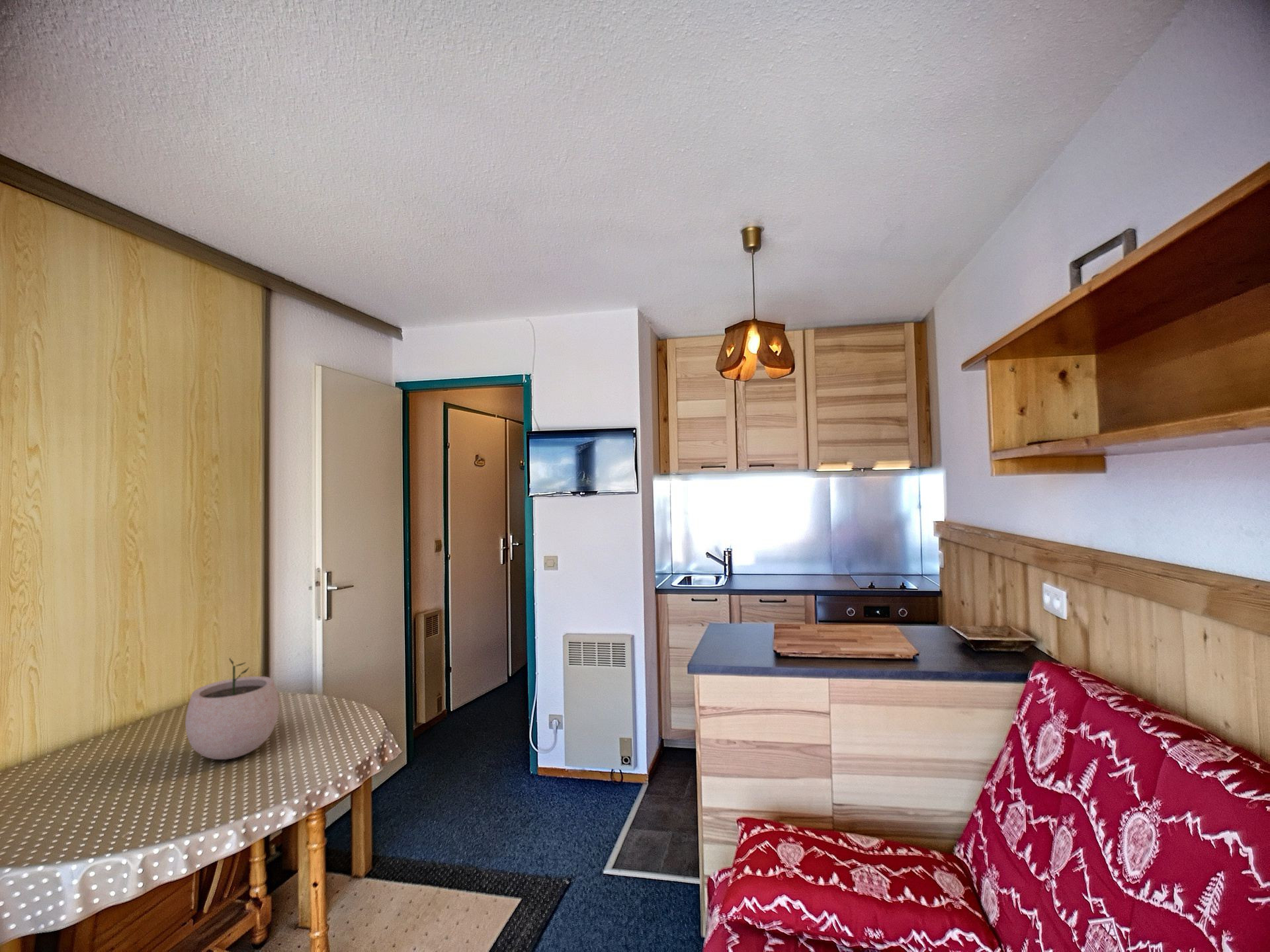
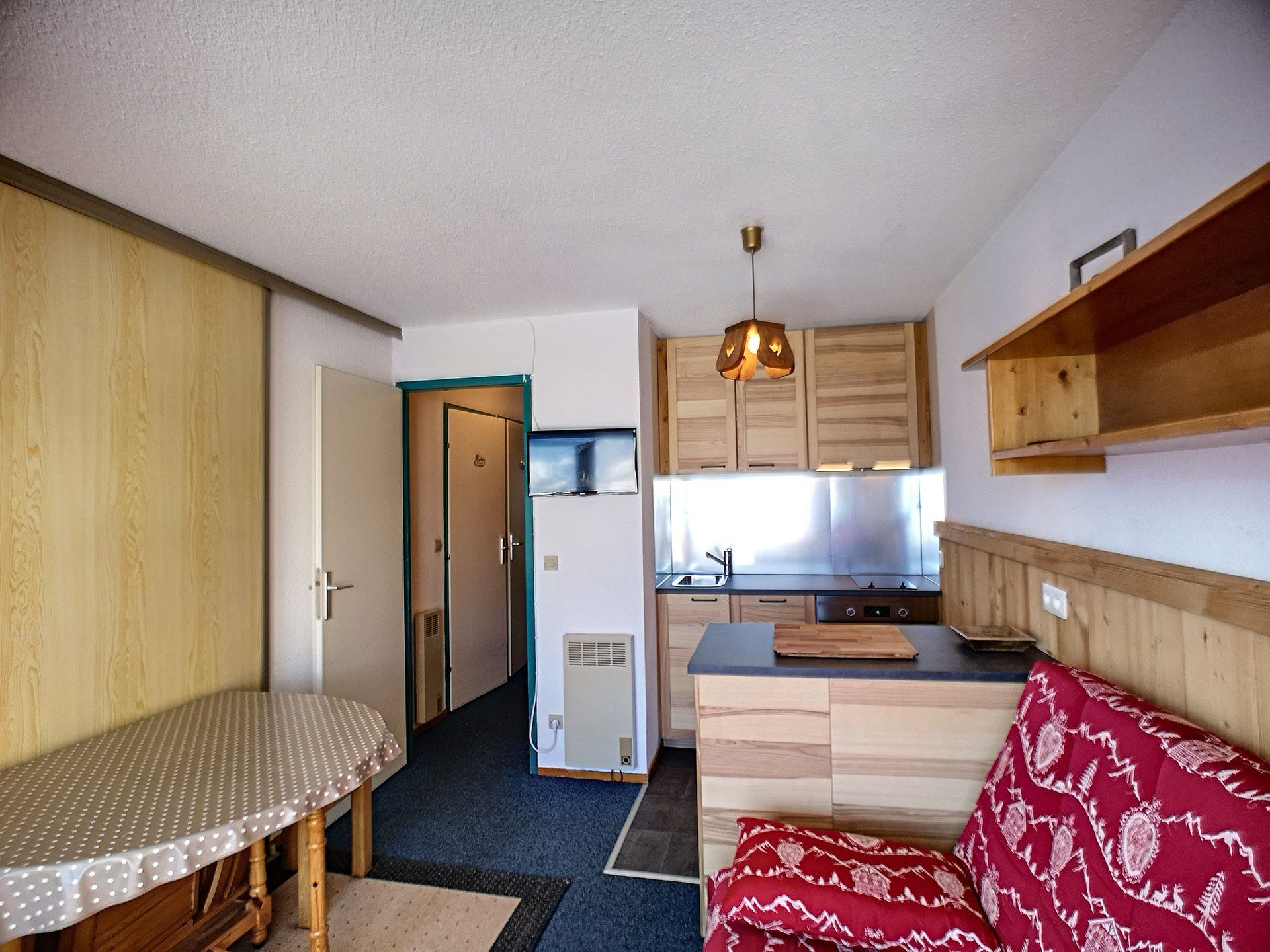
- plant pot (233, 705)
